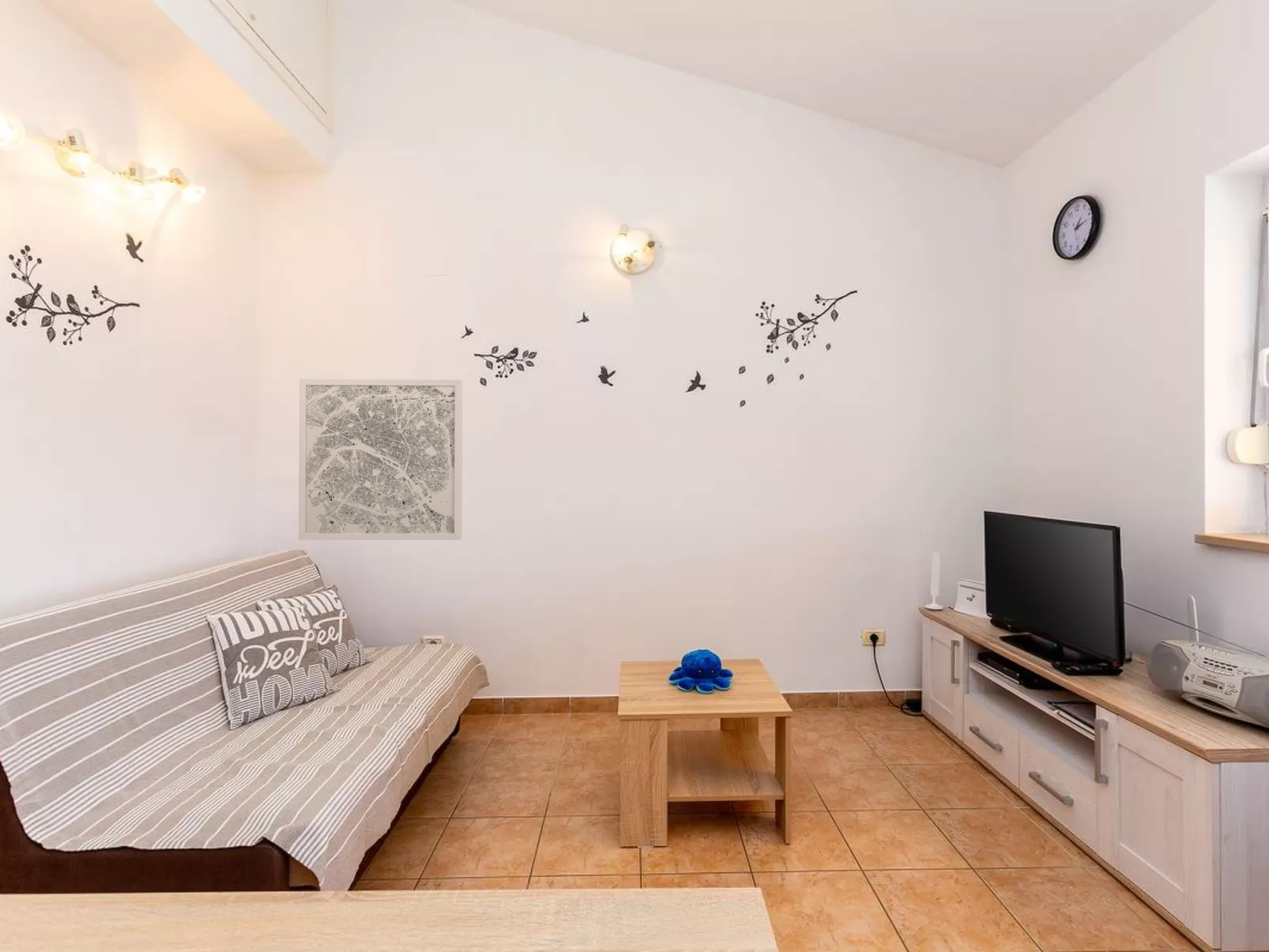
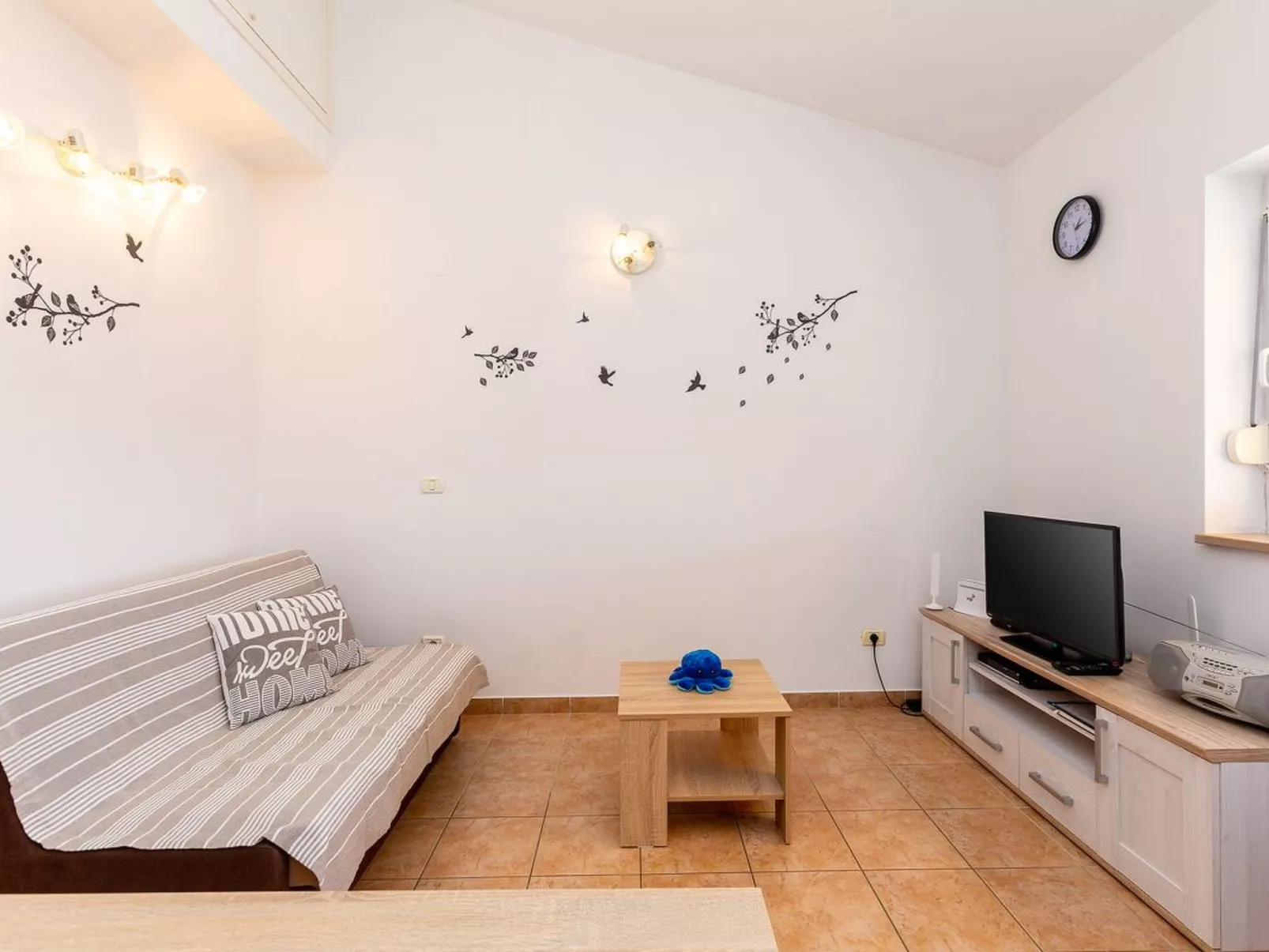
- wall art (381, 459)
